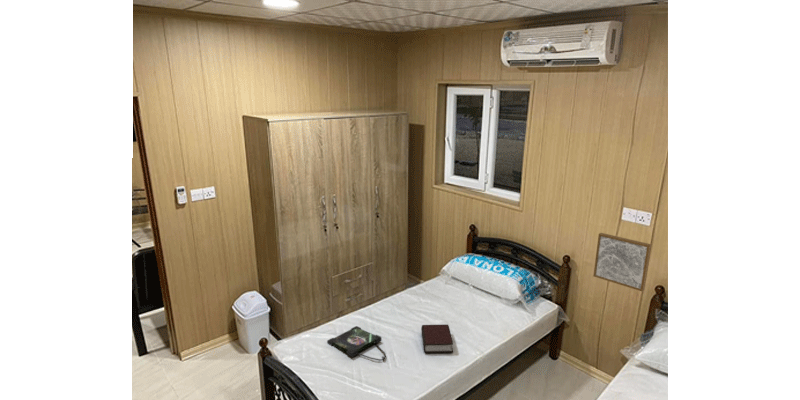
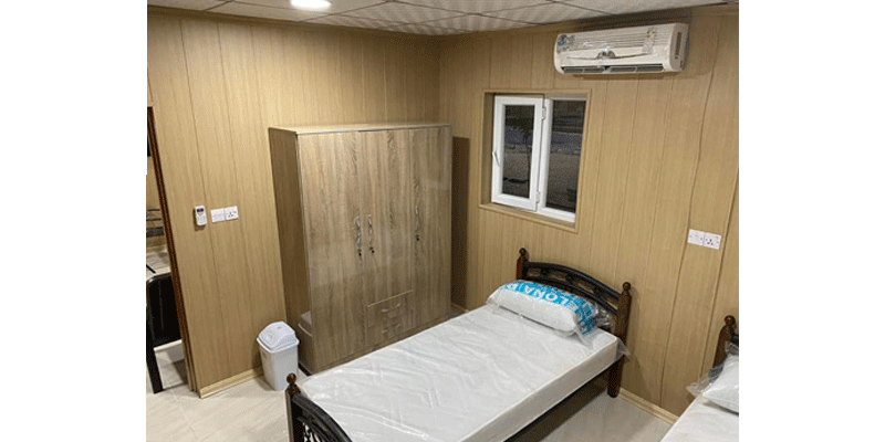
- bible (436, 338)
- photo frame (362, 345)
- wall art (620, 261)
